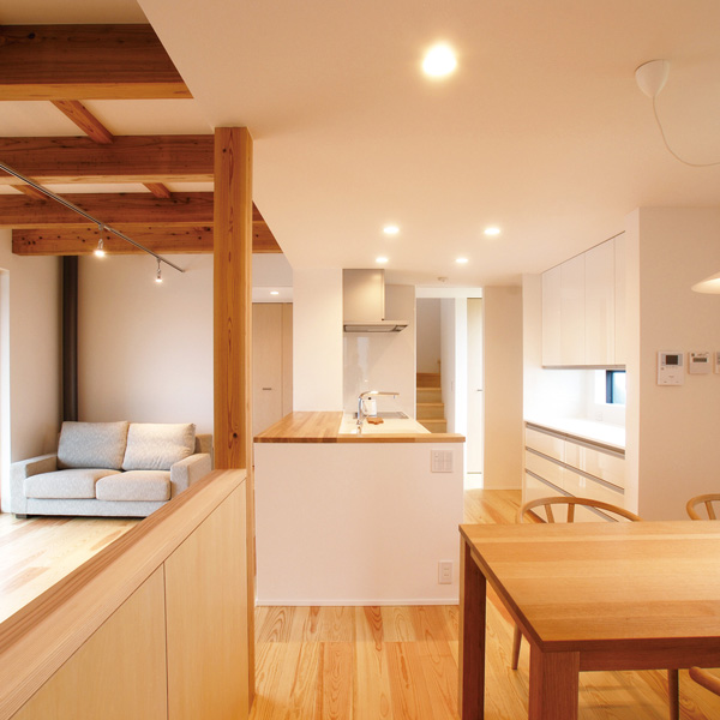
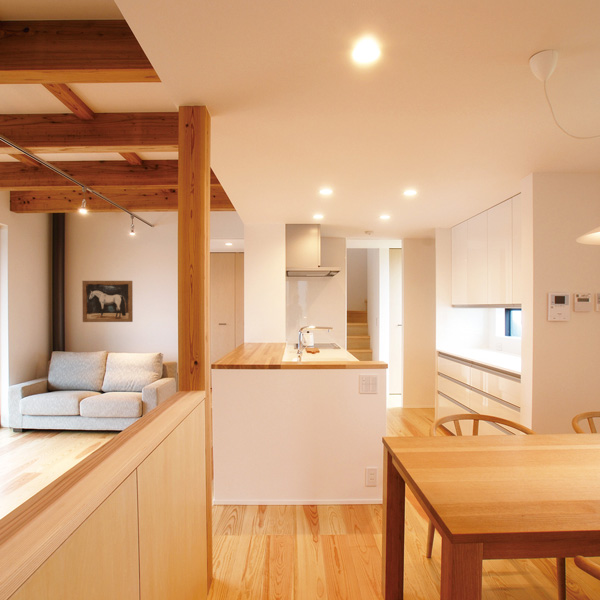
+ wall art (107, 301)
